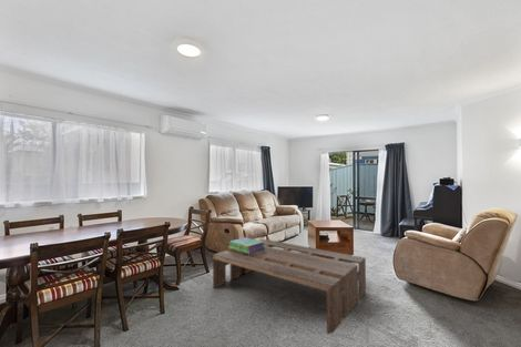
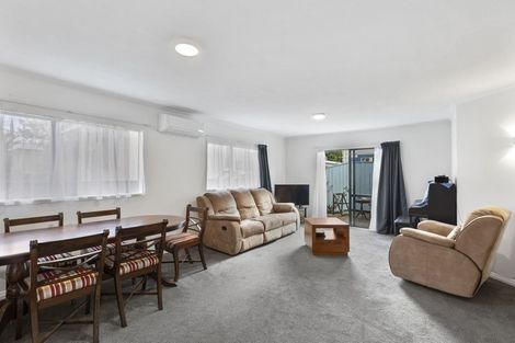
- stack of books (246, 244)
- coffee table (287, 272)
